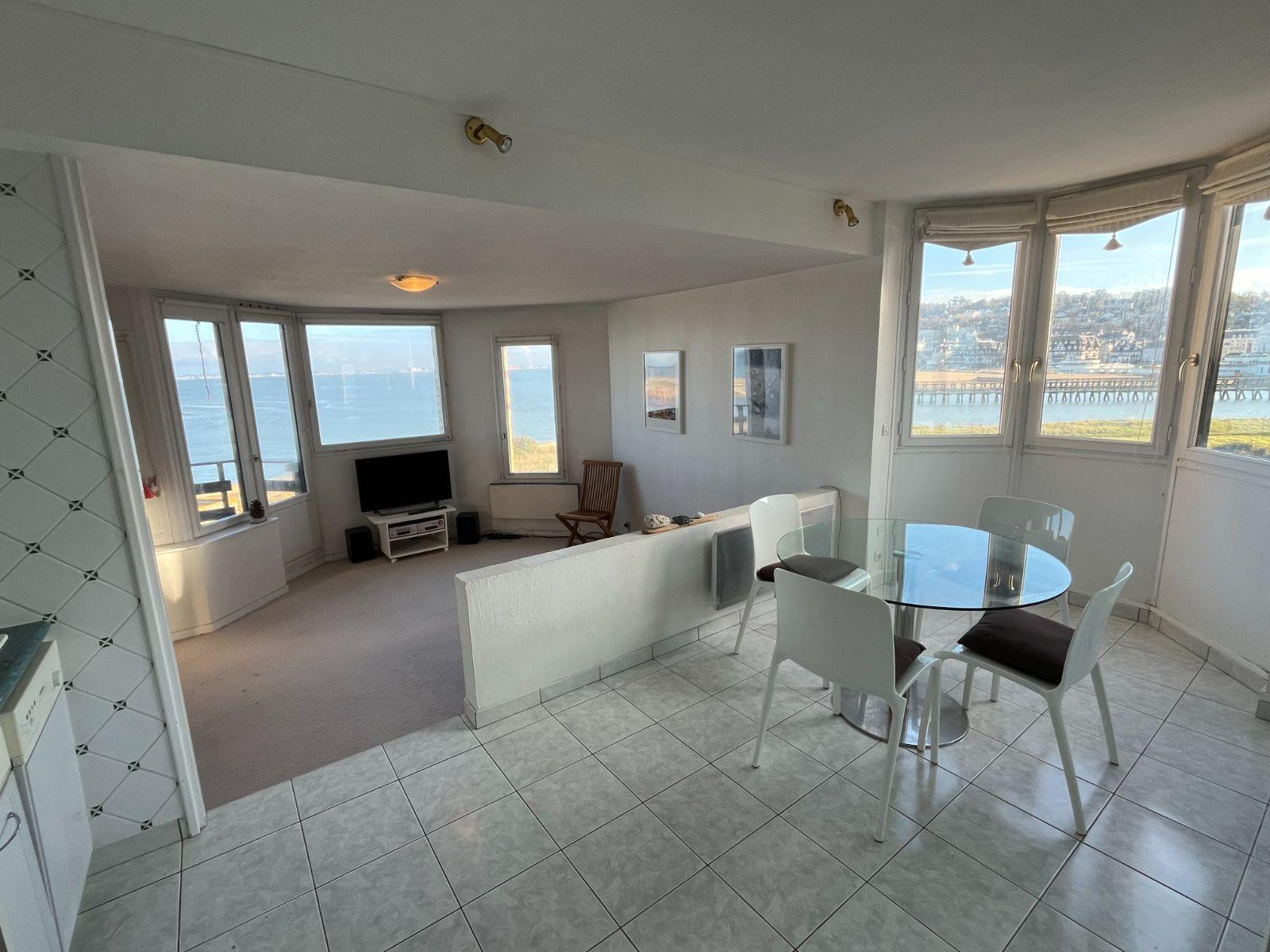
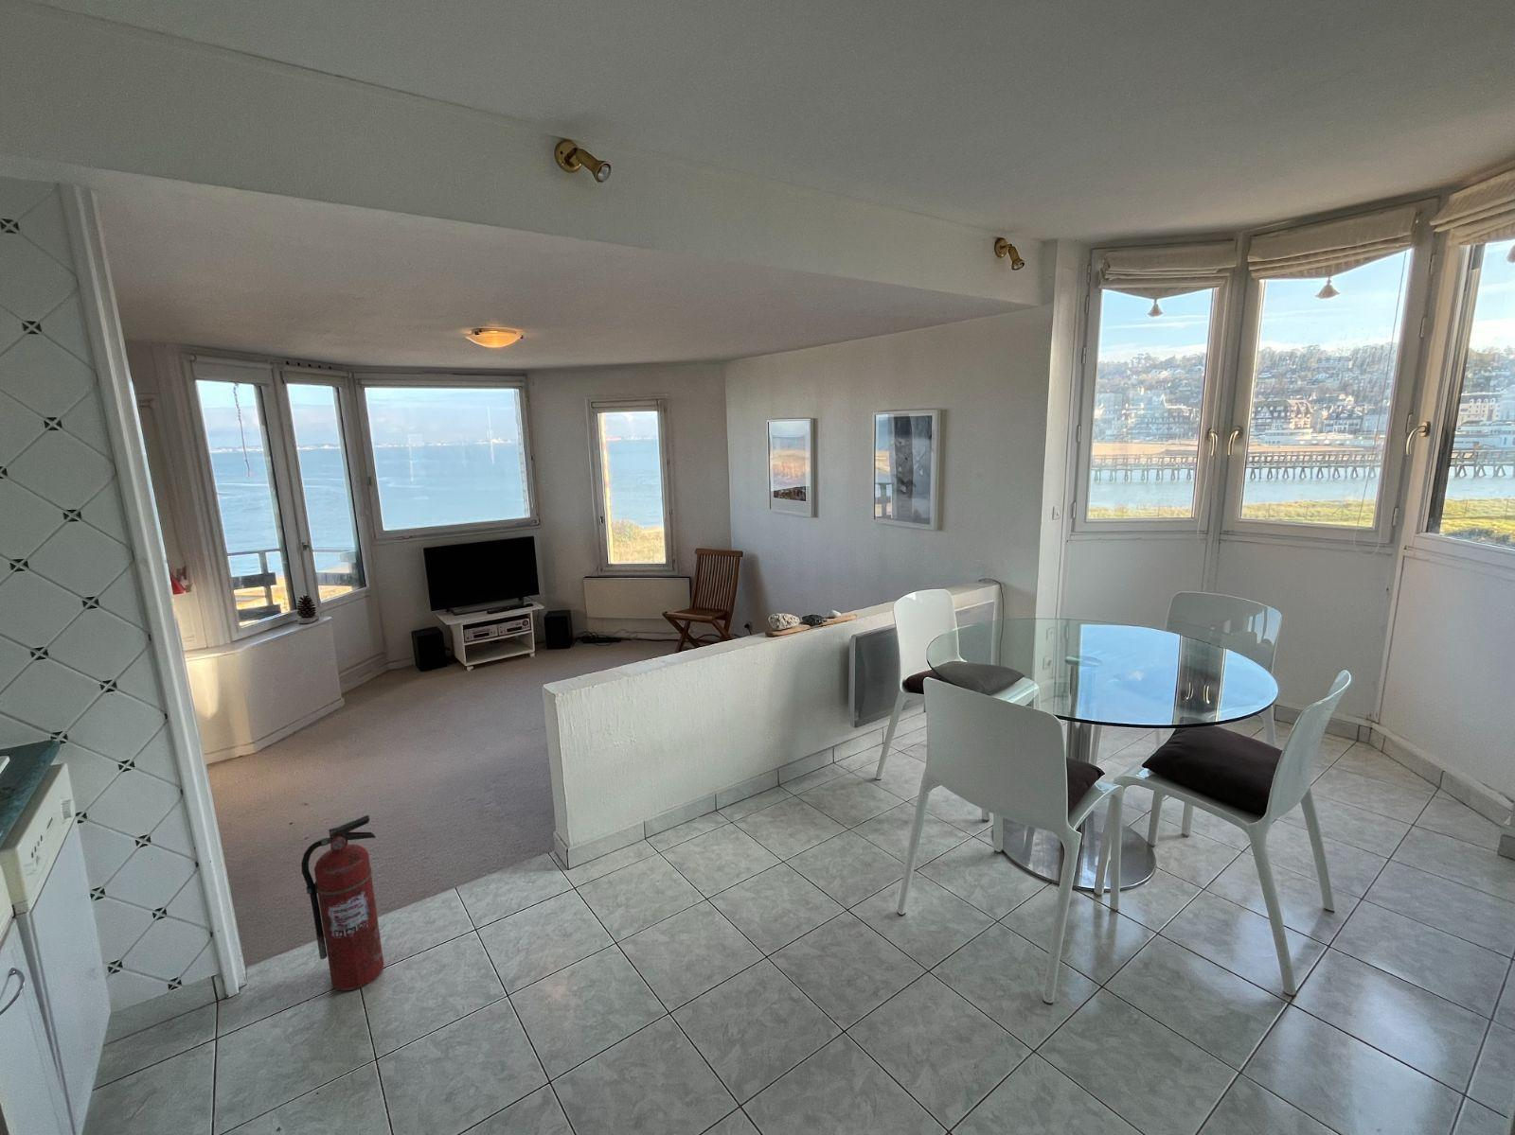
+ fire extinguisher (346, 901)
